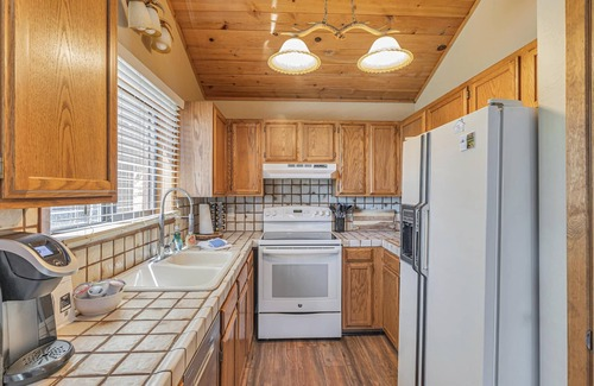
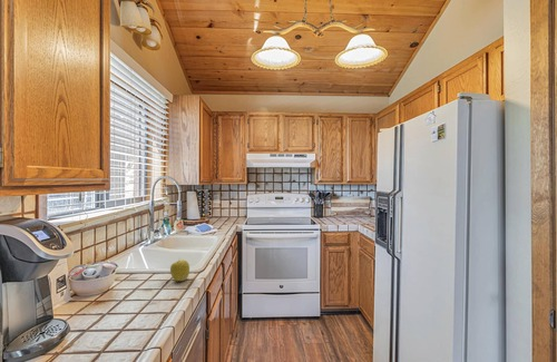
+ apple (179, 267)
